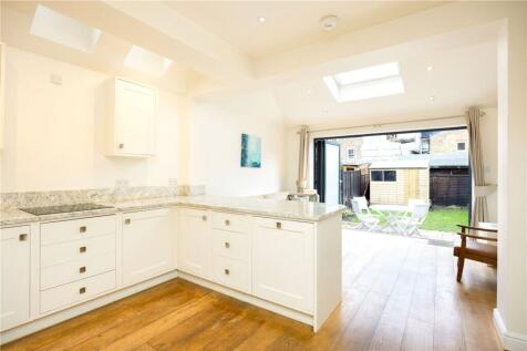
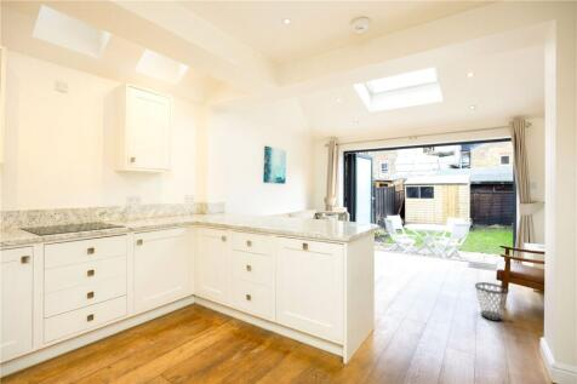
+ wastebasket (490, 302)
